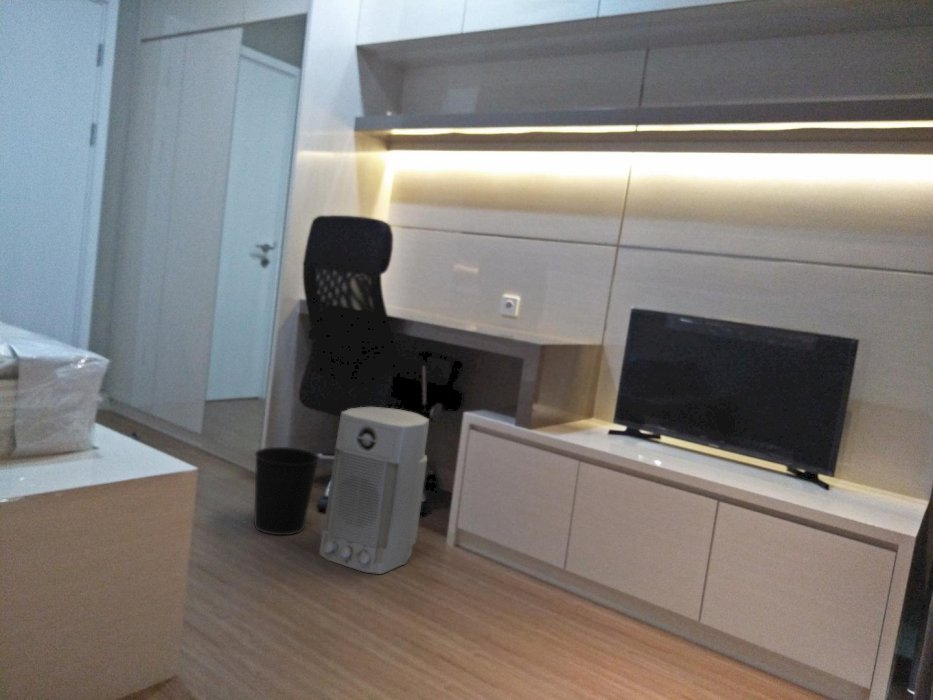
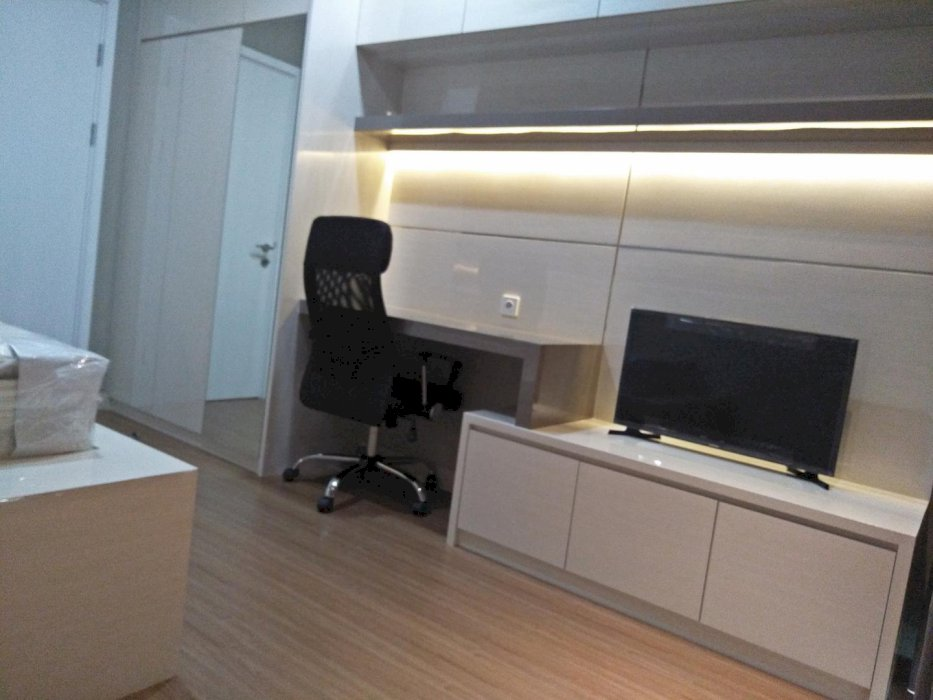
- air purifier (379, 484)
- wastebasket (283, 490)
